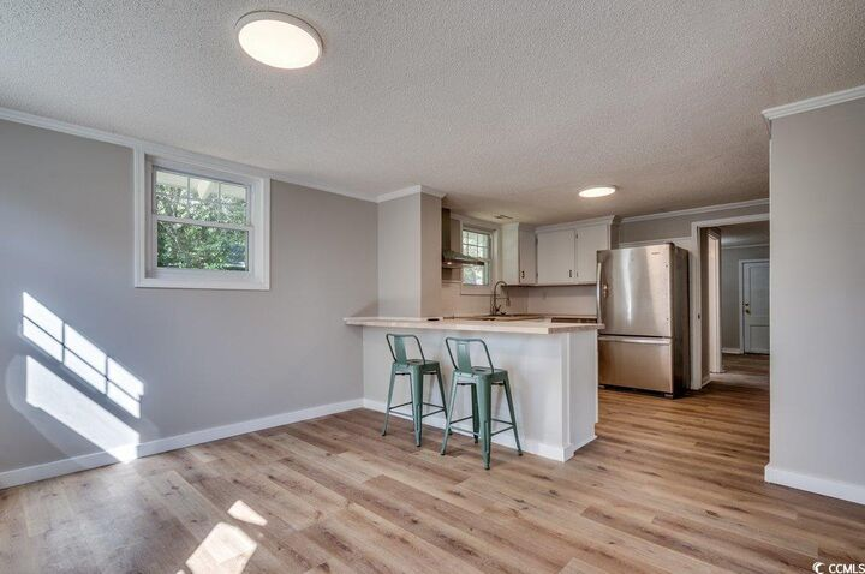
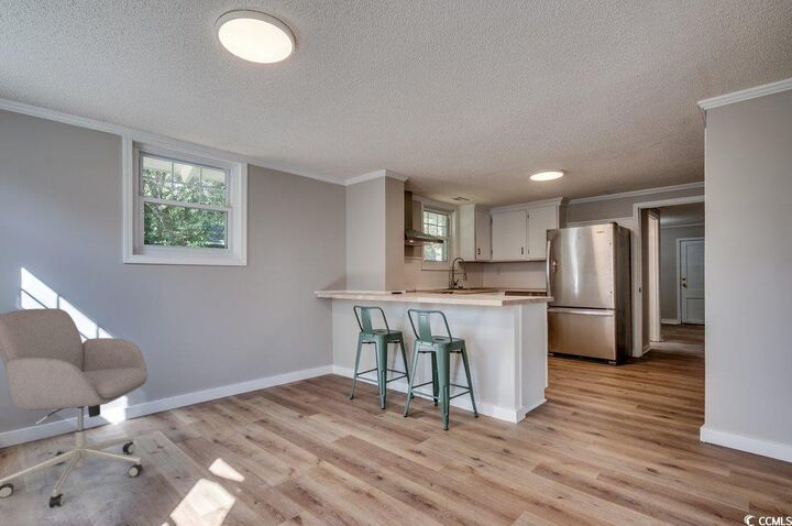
+ chair (81, 392)
